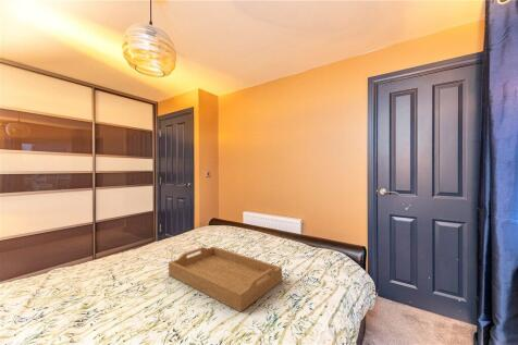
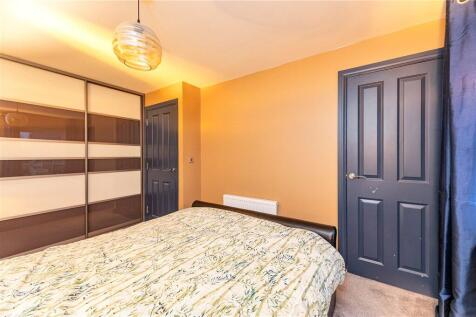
- serving tray (223, 269)
